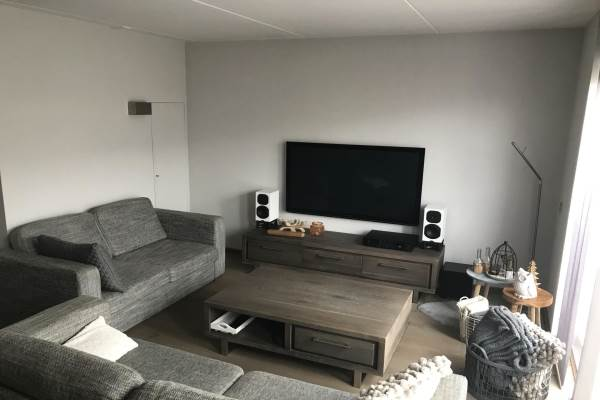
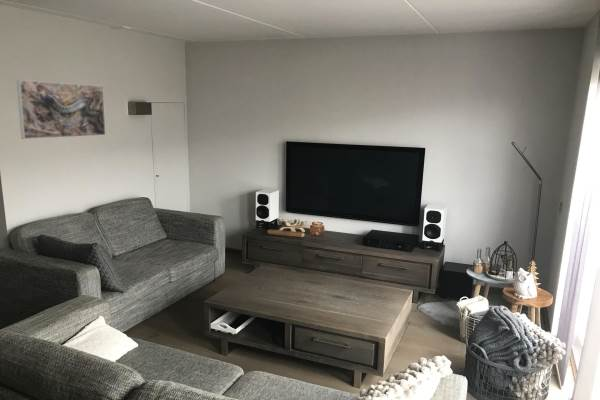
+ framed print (65, 110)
